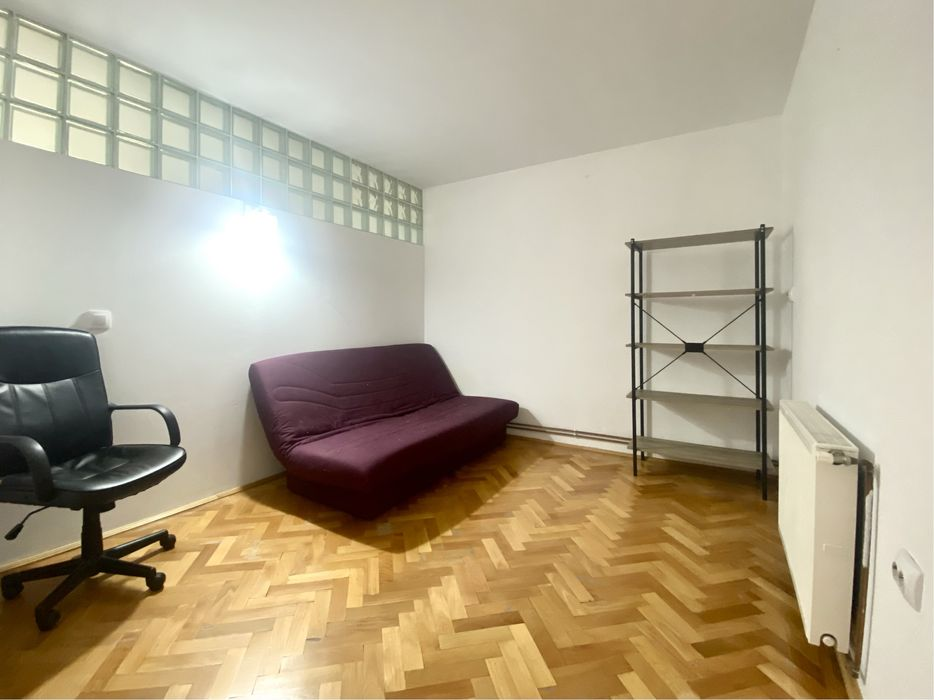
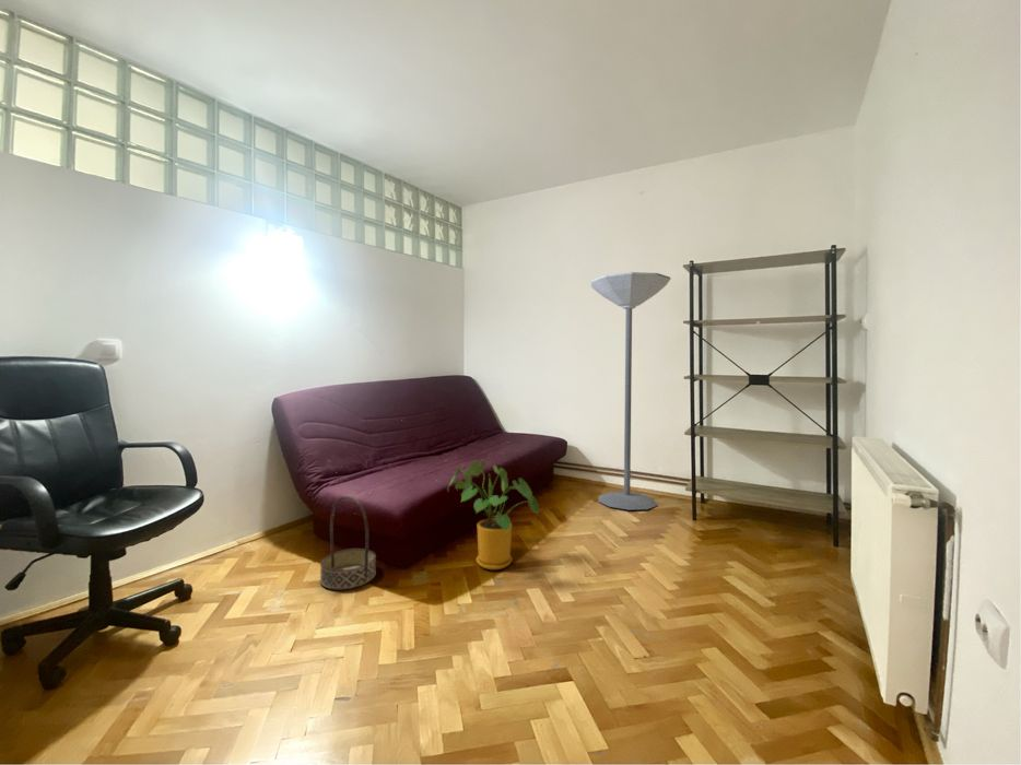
+ house plant (490, 514)
+ floor lamp (627, 391)
+ basket (349, 549)
